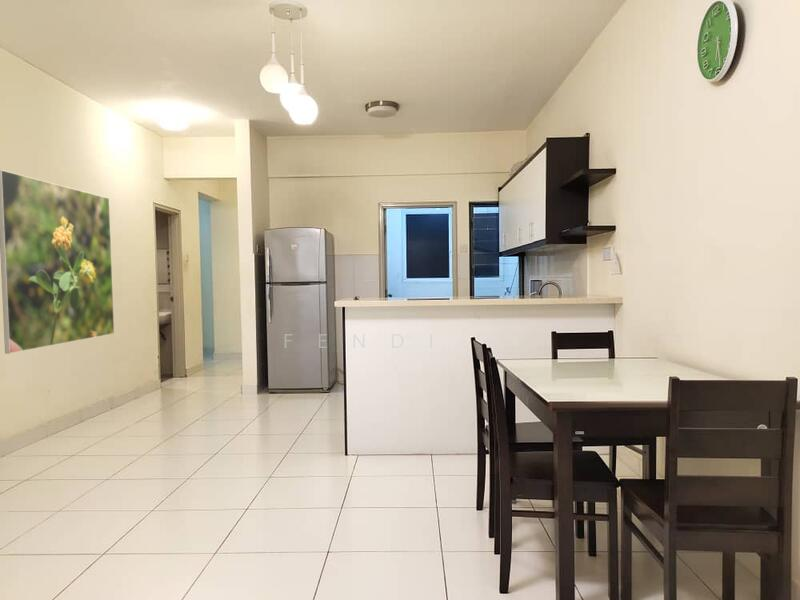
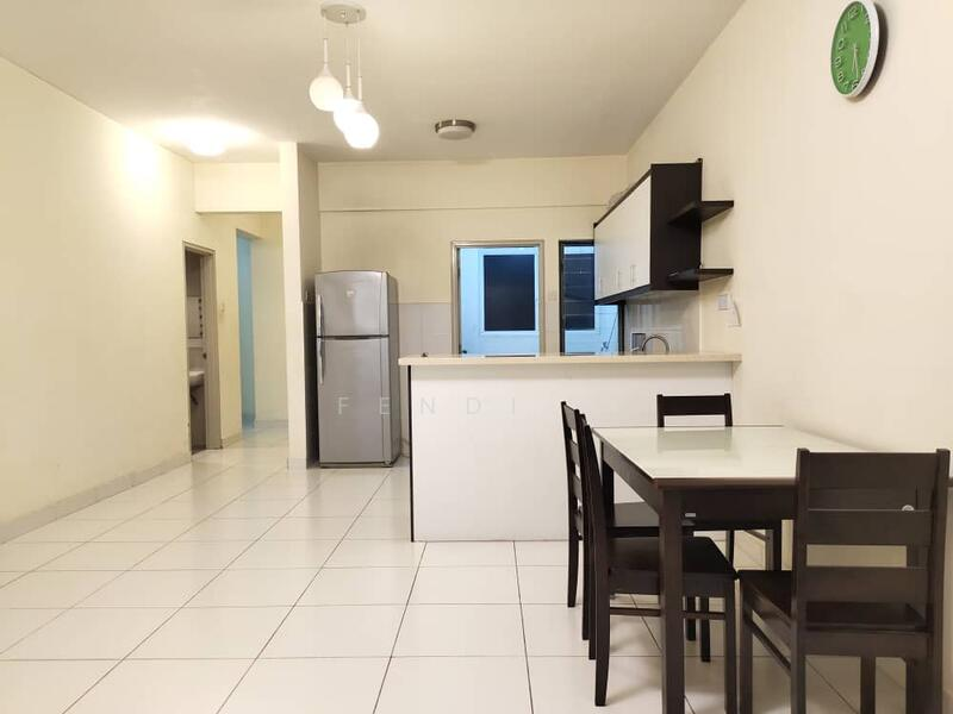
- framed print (64, 264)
